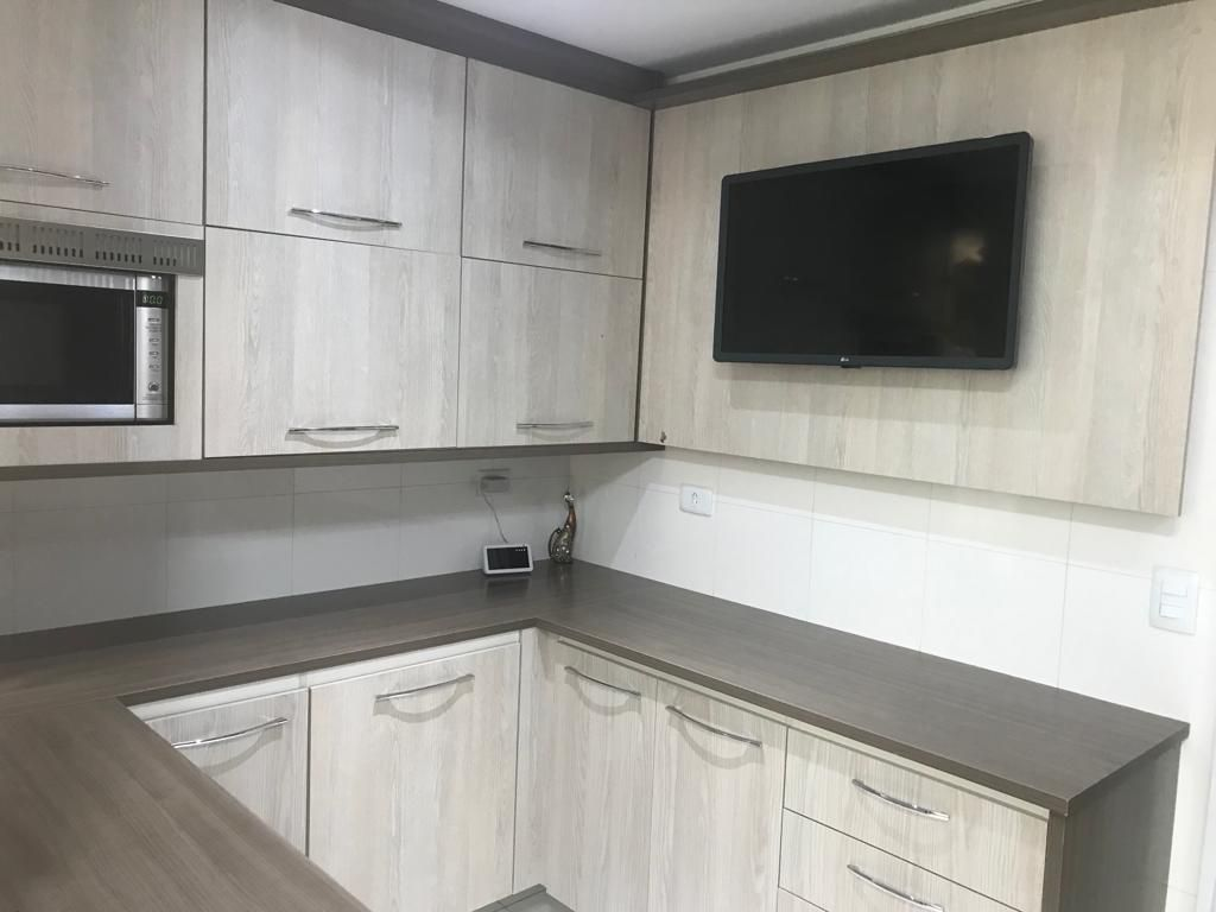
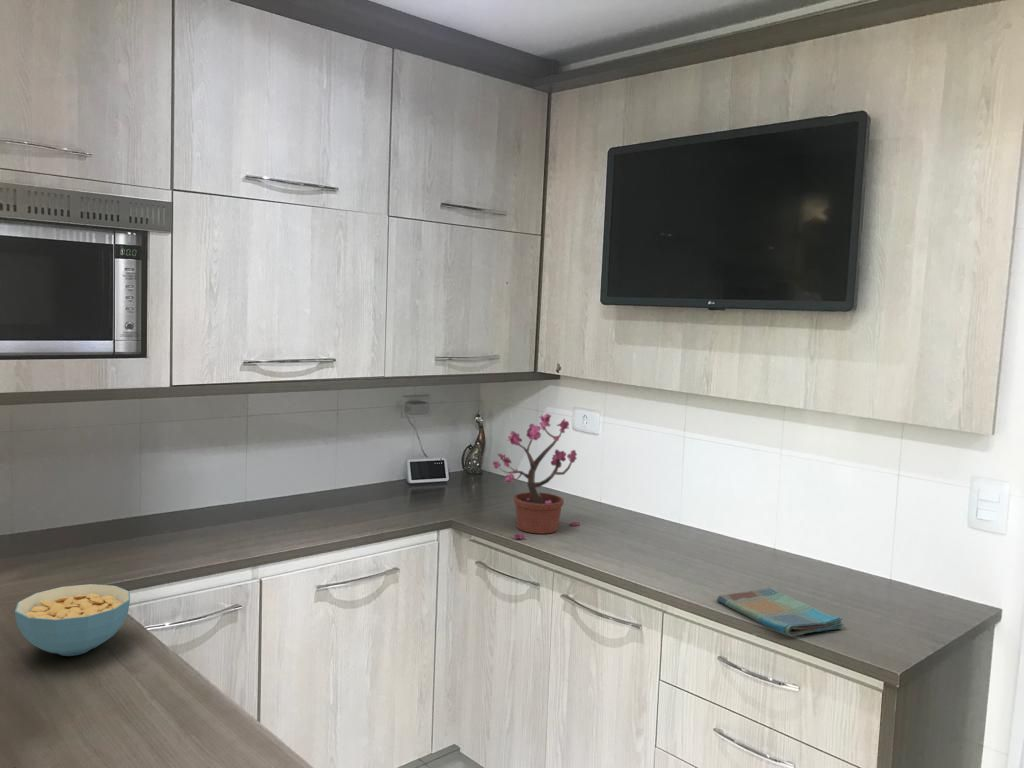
+ cereal bowl (74, 625)
+ potted plant (535, 470)
+ dish towel (777, 609)
